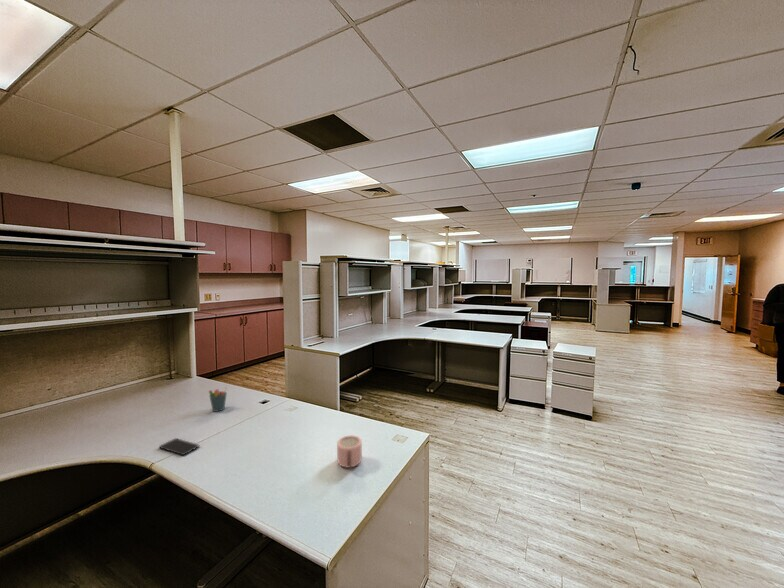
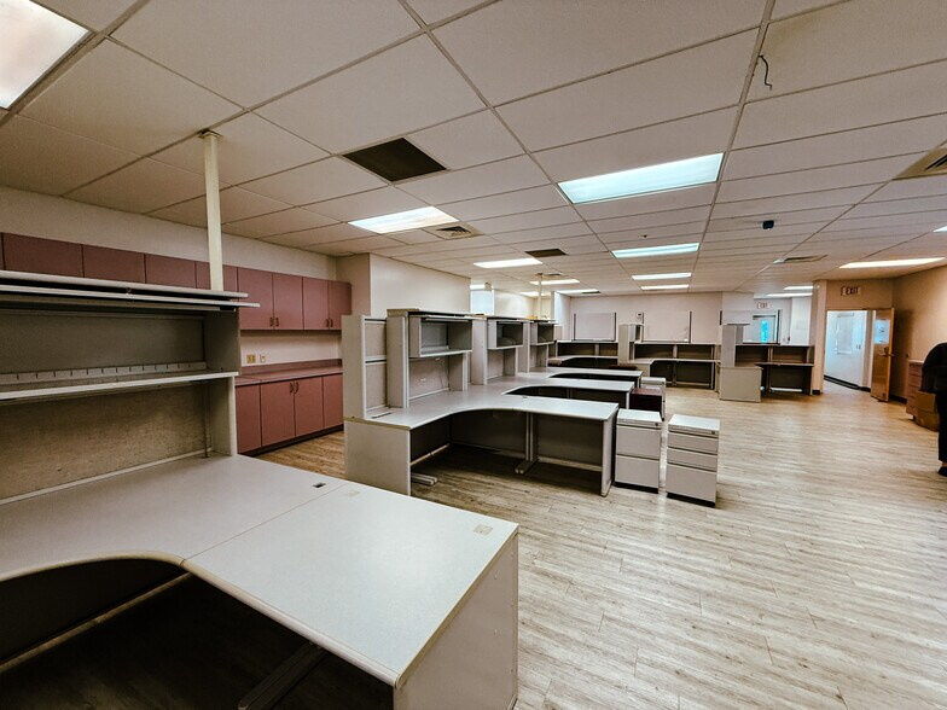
- mug (349, 453)
- smartphone (179, 446)
- pen holder (218, 397)
